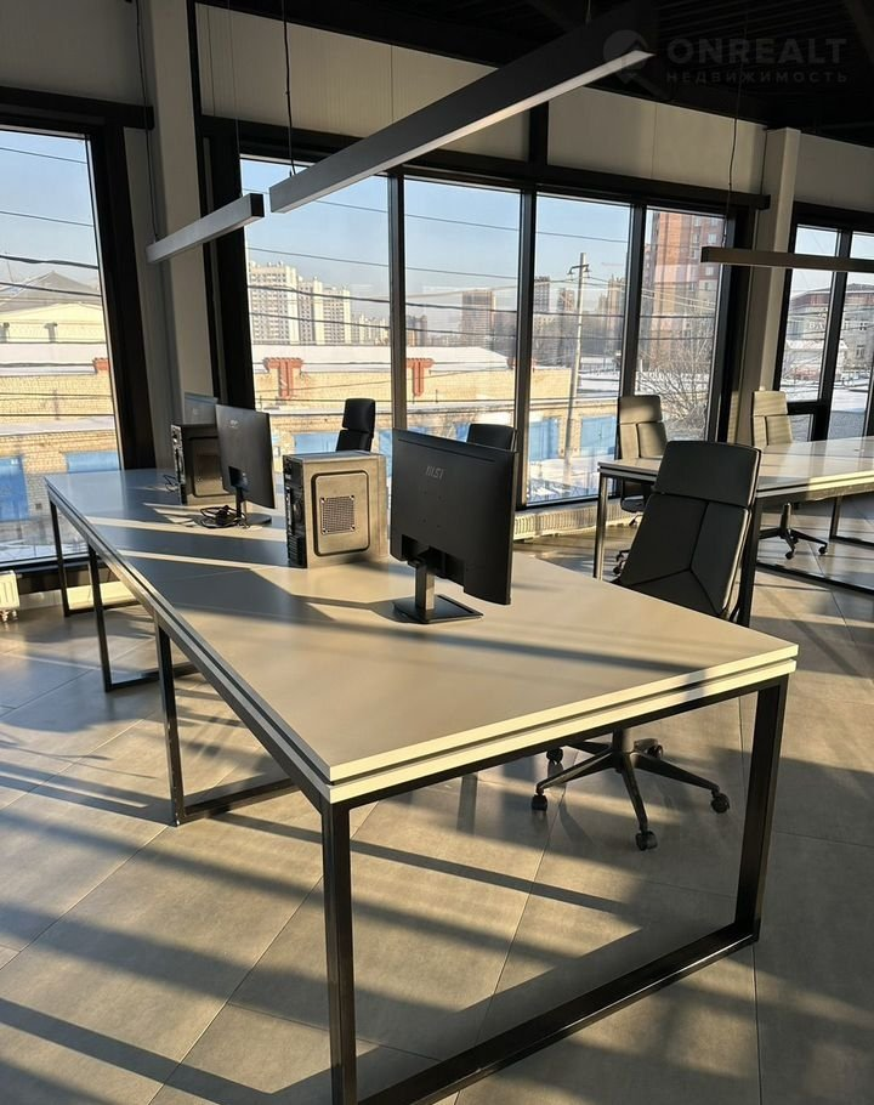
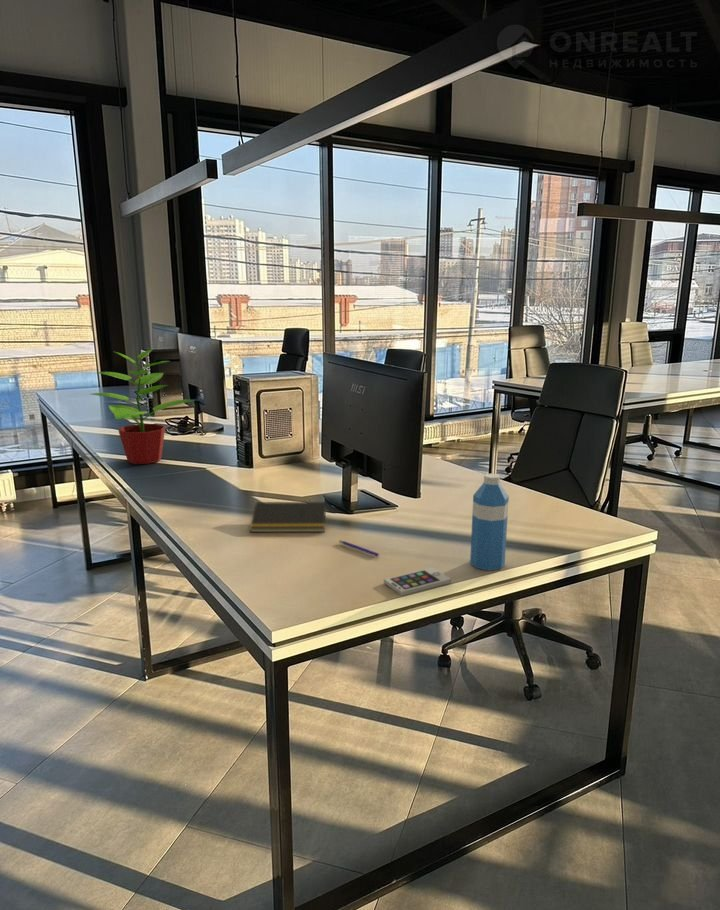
+ potted plant (139, 403)
+ water bottle (489, 520)
+ pen (358, 547)
+ smartphone (417, 580)
+ notepad (289, 516)
